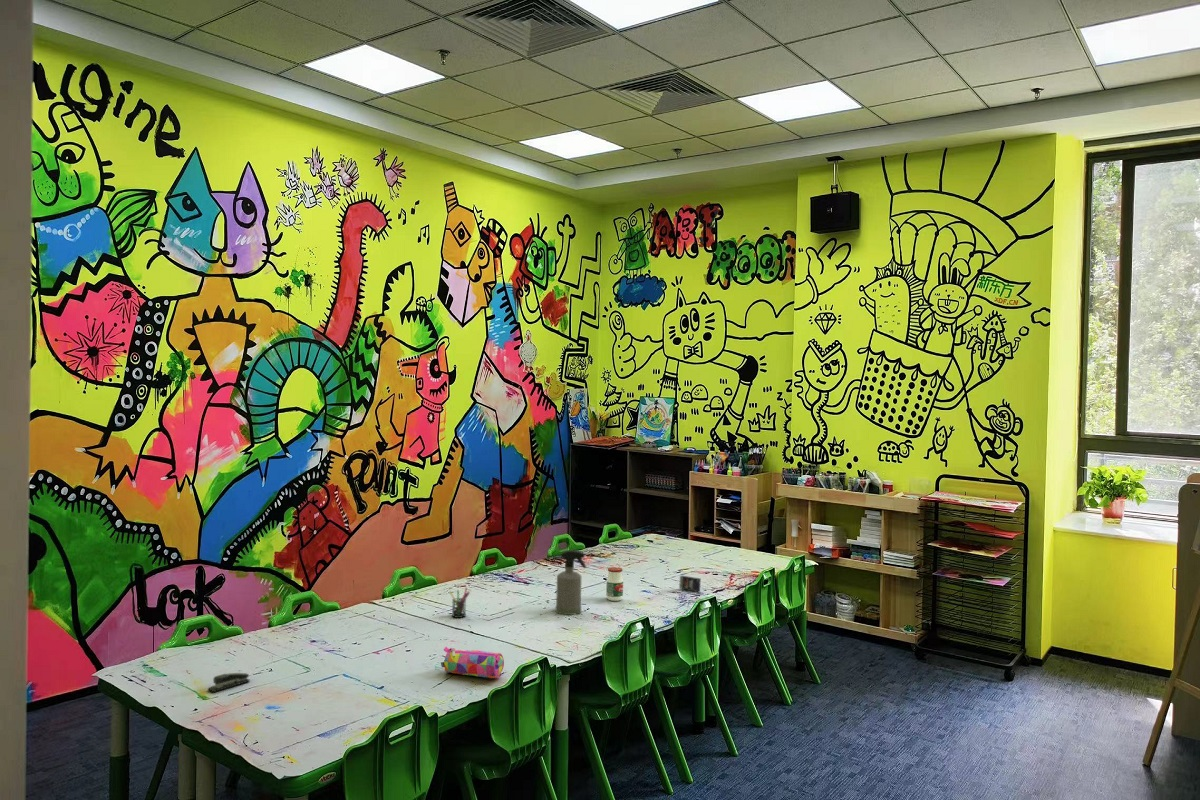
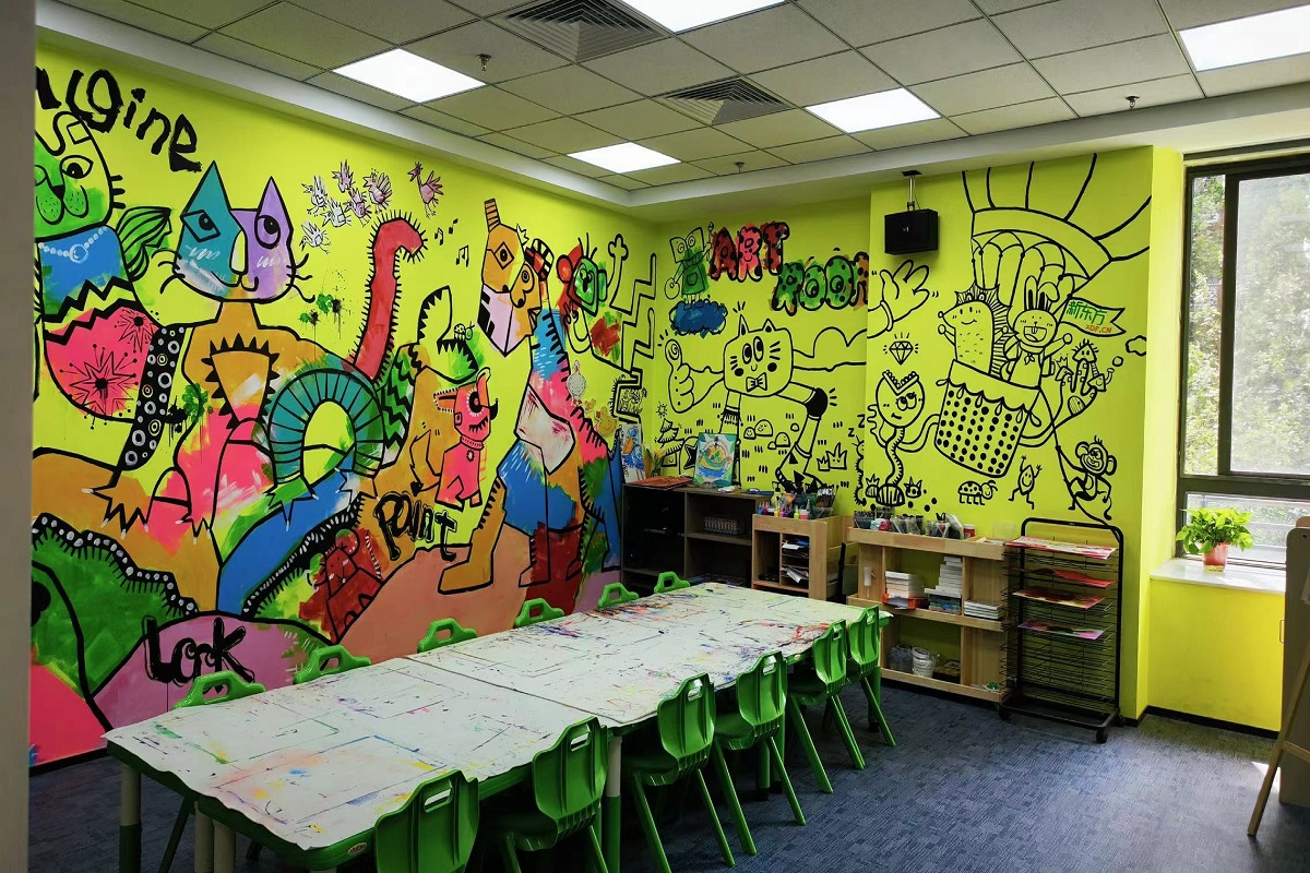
- spray bottle (571, 580)
- jar (614, 584)
- crayon box (689, 583)
- pen holder (459, 601)
- pencil case (472, 662)
- stapler (229, 679)
